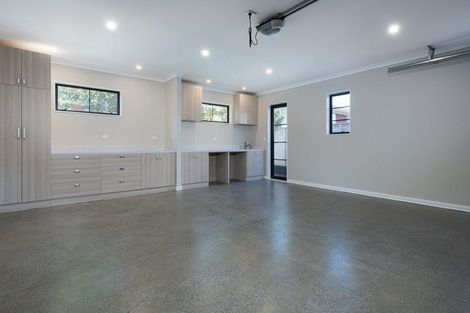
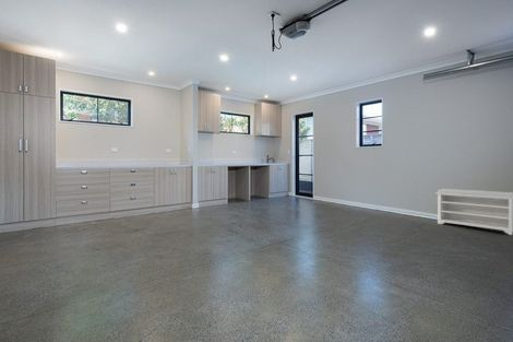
+ bench (475, 209)
